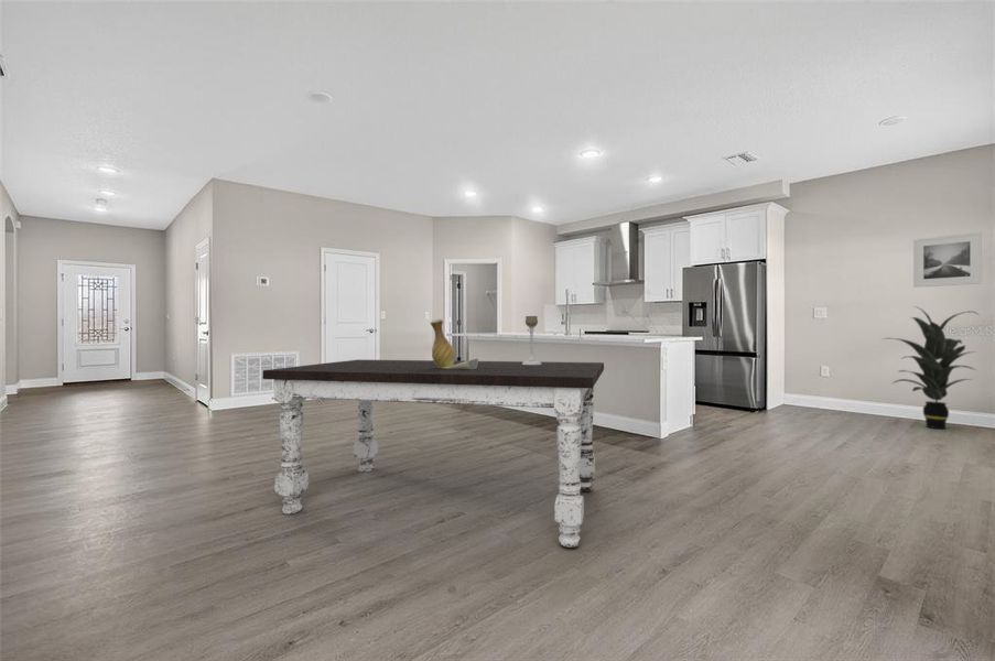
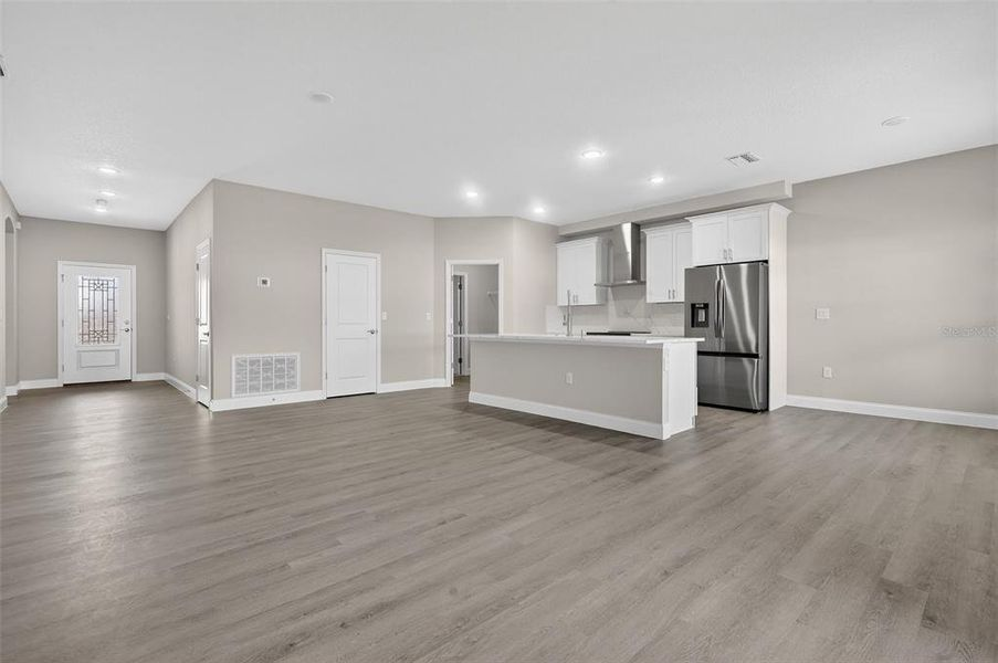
- dining table (446, 403)
- indoor plant (930, 366)
- vase (450, 343)
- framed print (945, 260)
- candle holder (531, 339)
